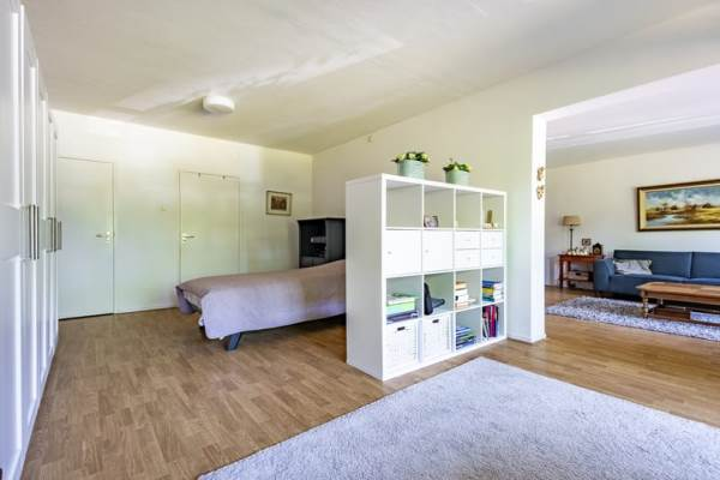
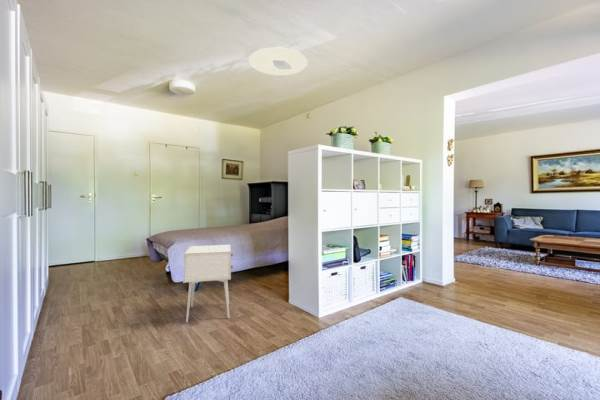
+ ceiling light (278, 60)
+ nightstand (210, 280)
